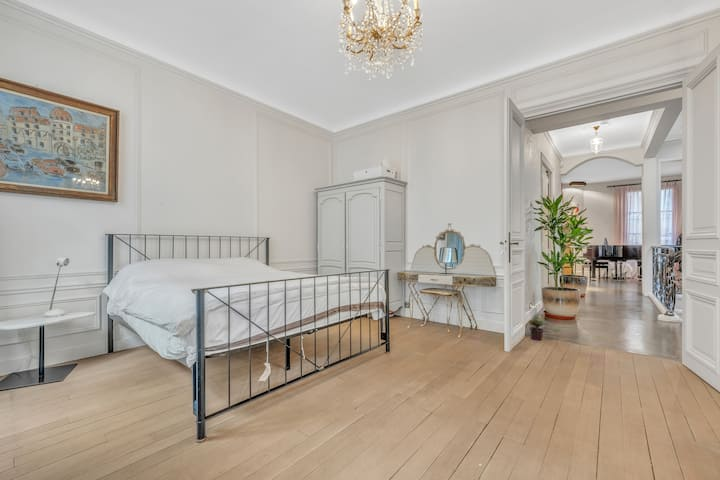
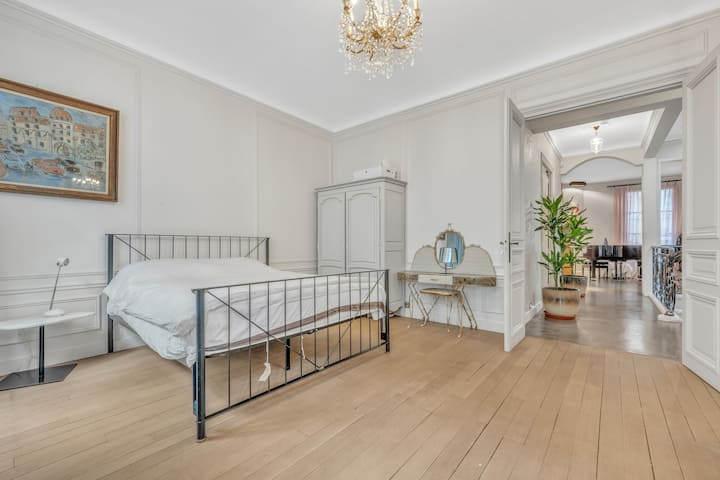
- potted plant (536, 327)
